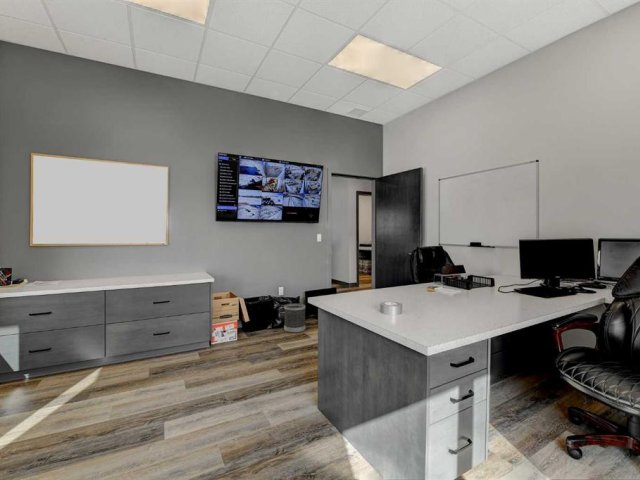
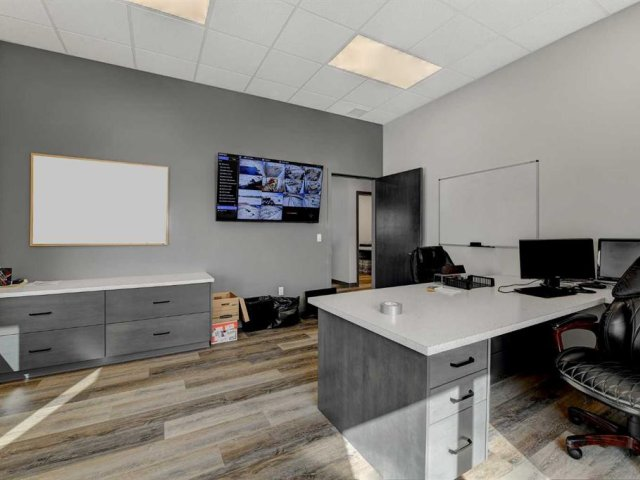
- wastebasket (294, 317)
